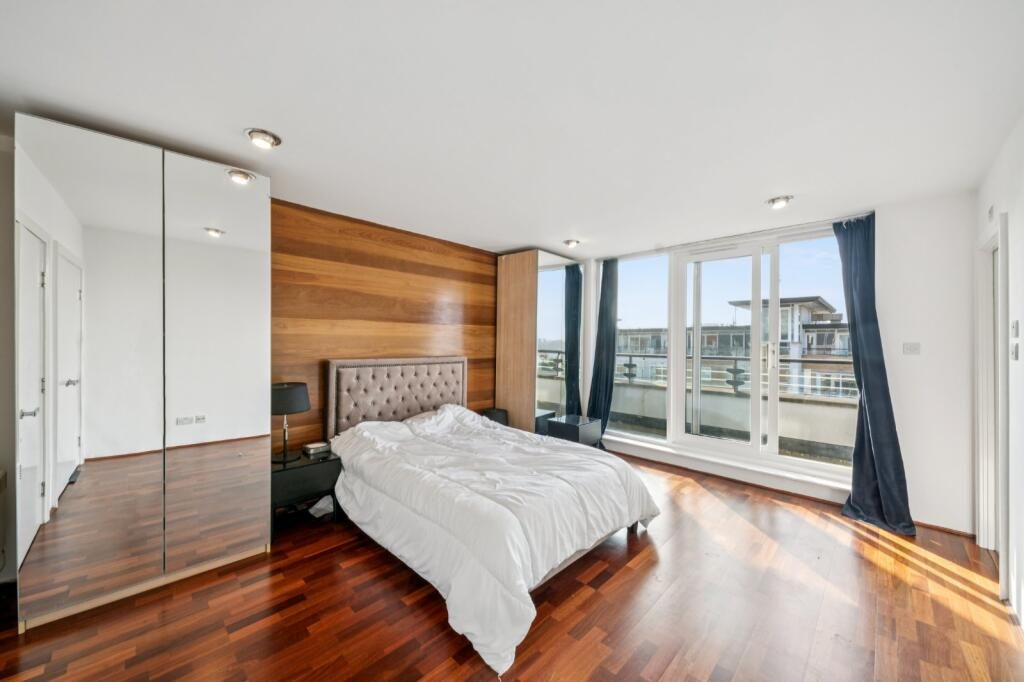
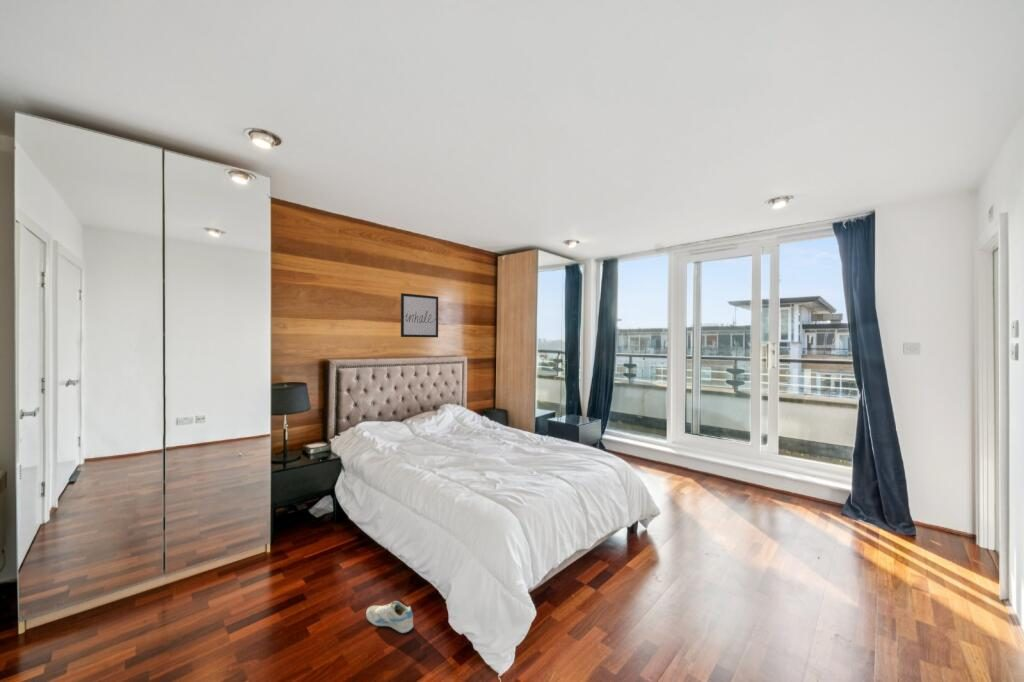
+ wall art (420, 316)
+ sneaker (389, 613)
